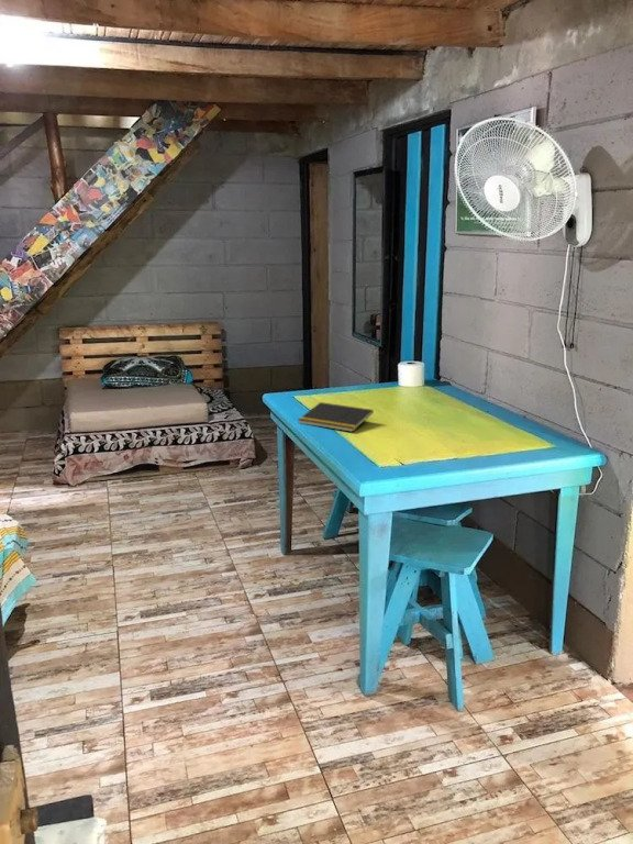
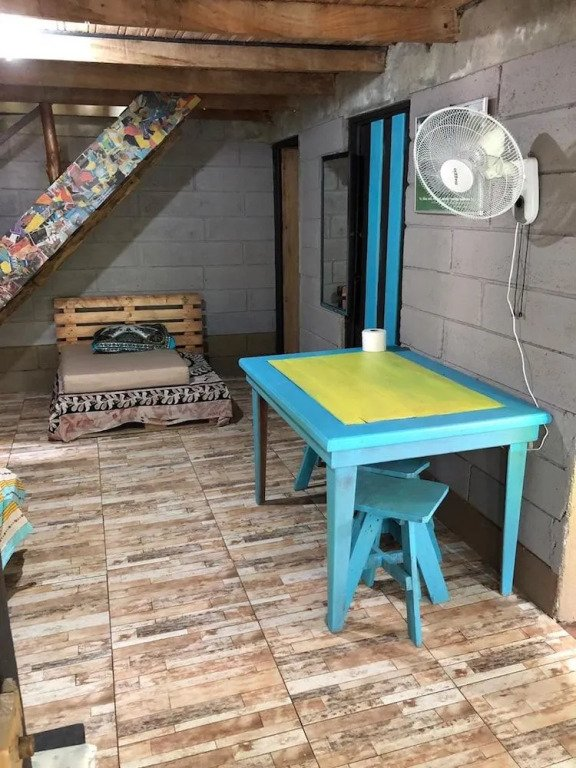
- notepad (335, 415)
